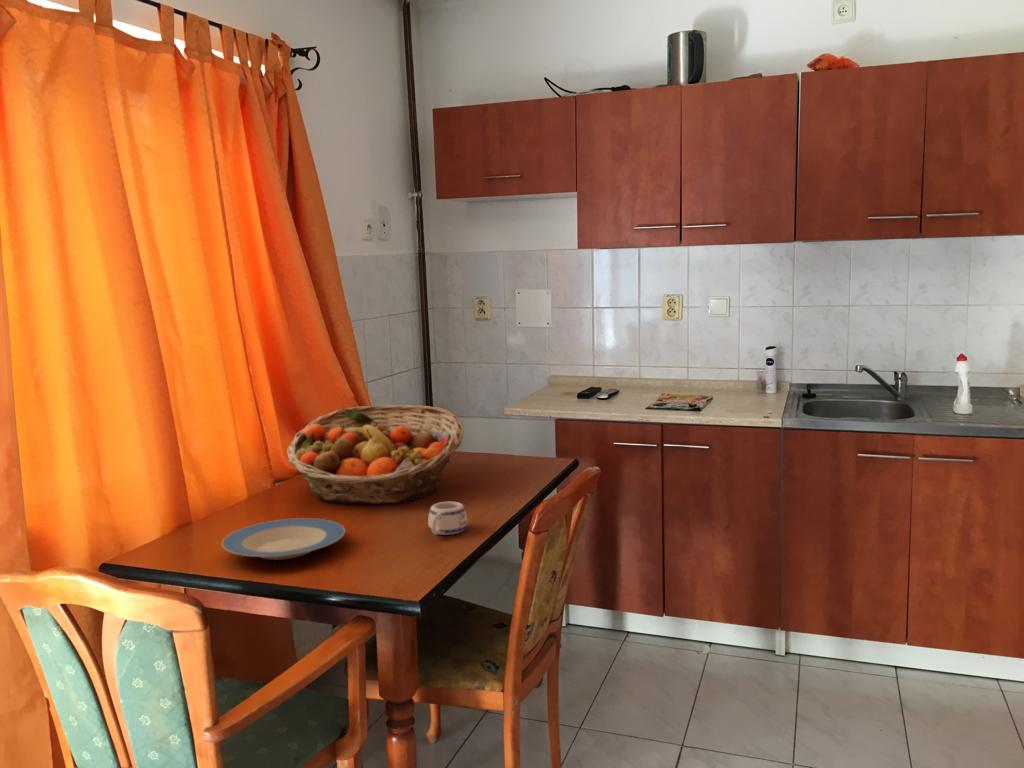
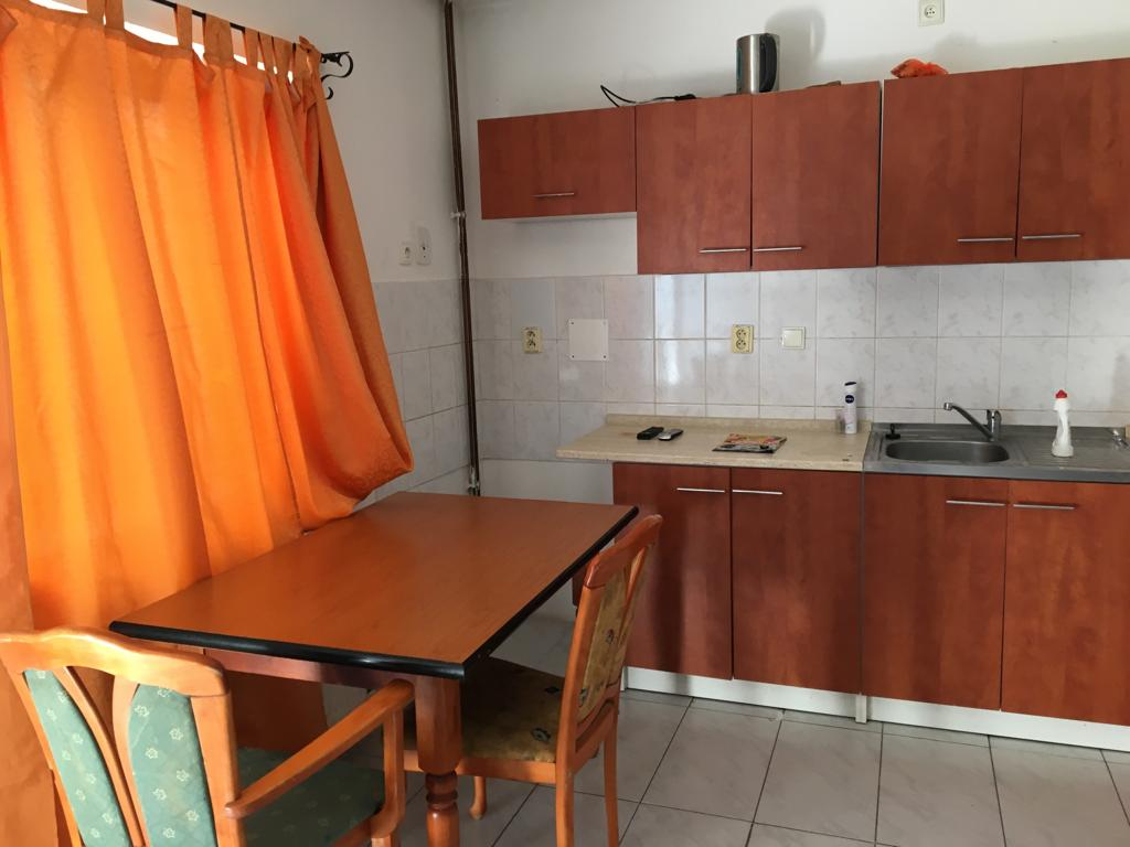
- plate (284, 542)
- fruit basket (376, 452)
- mug (444, 519)
